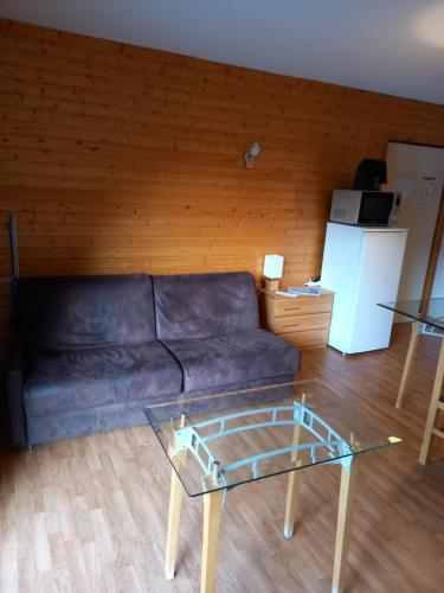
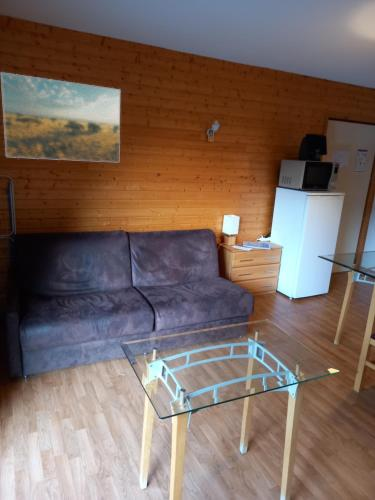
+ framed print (65, 121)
